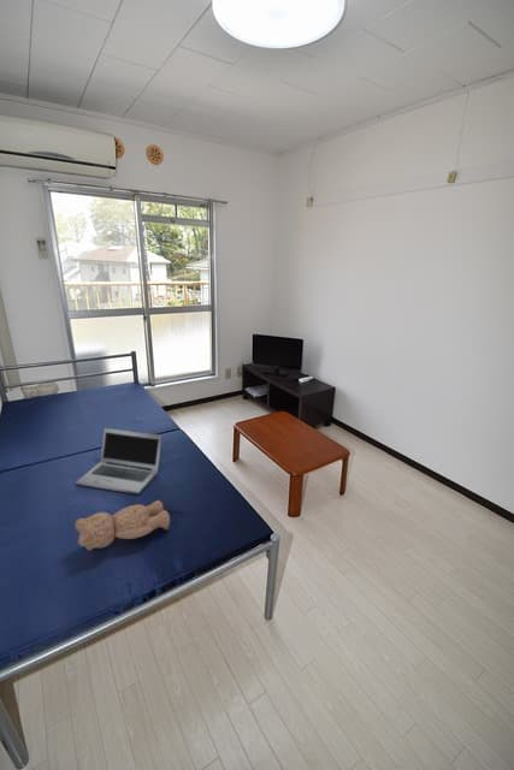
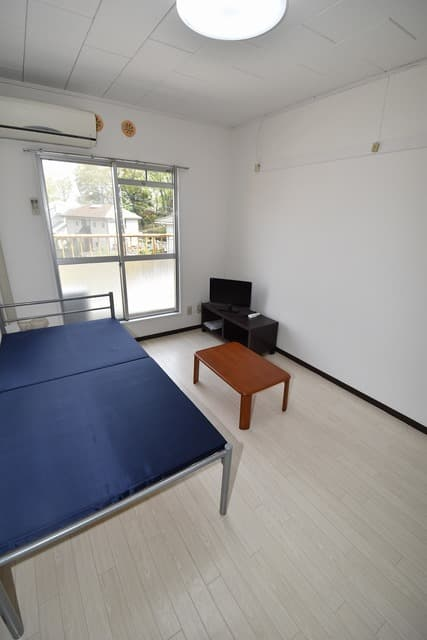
- laptop (120, 458)
- teddy bear (124, 522)
